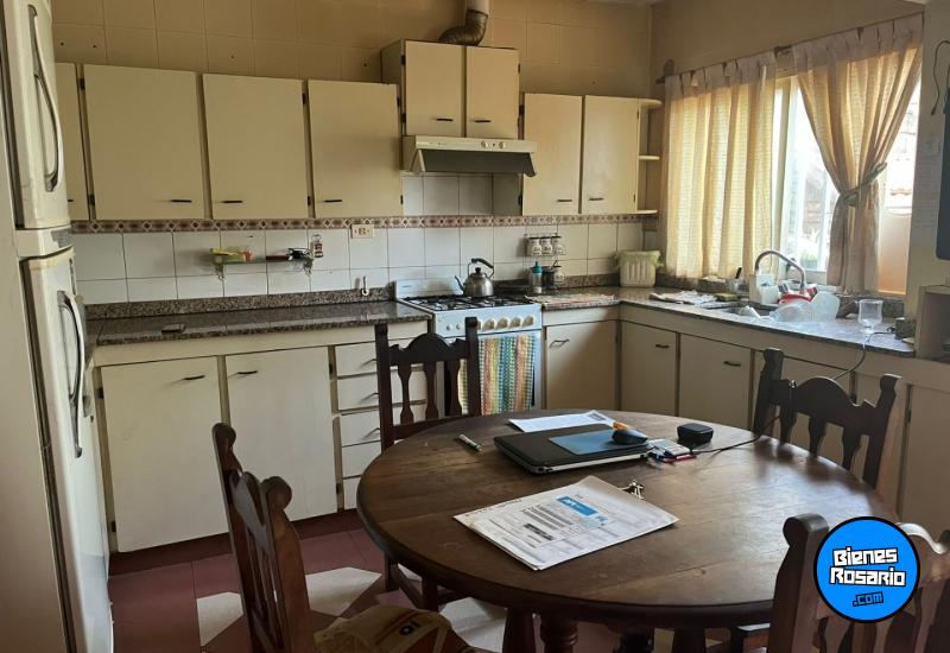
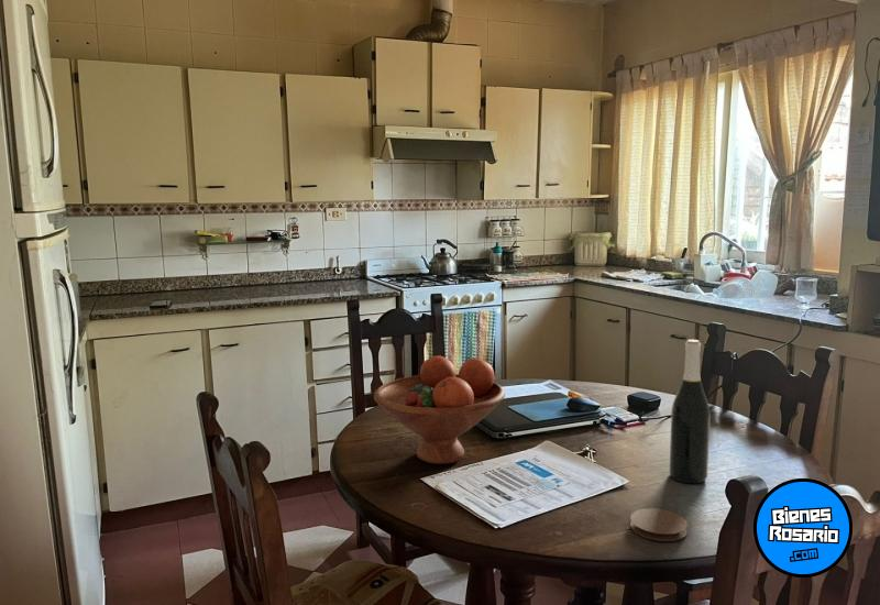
+ fruit bowl (439, 410)
+ wine bottle (690, 409)
+ coaster (658, 524)
